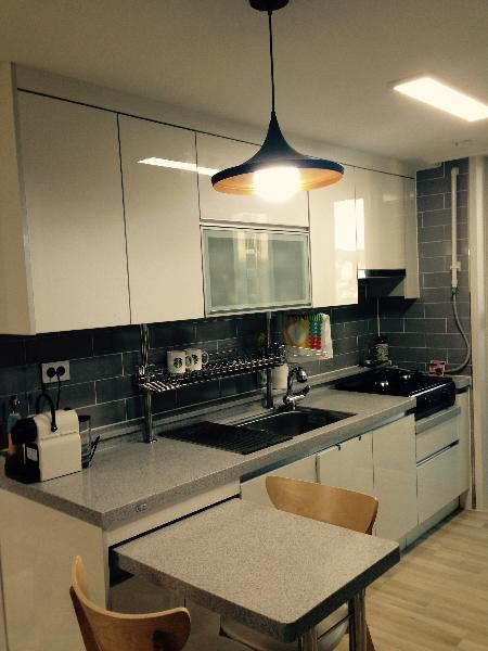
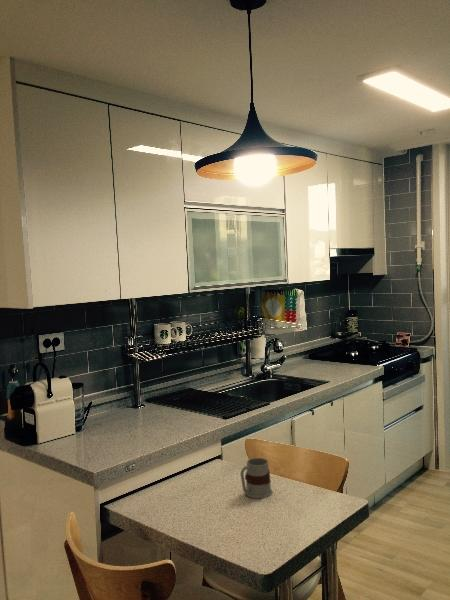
+ mug (254, 478)
